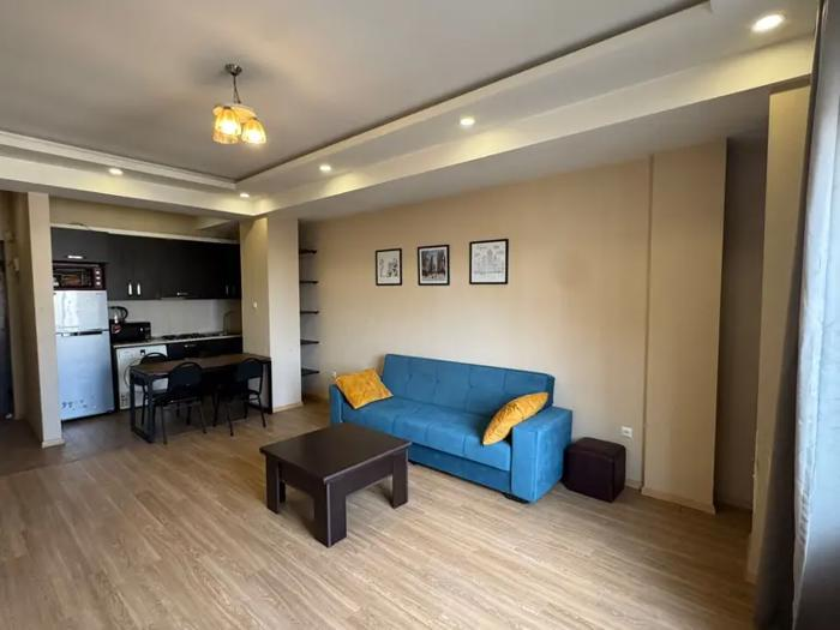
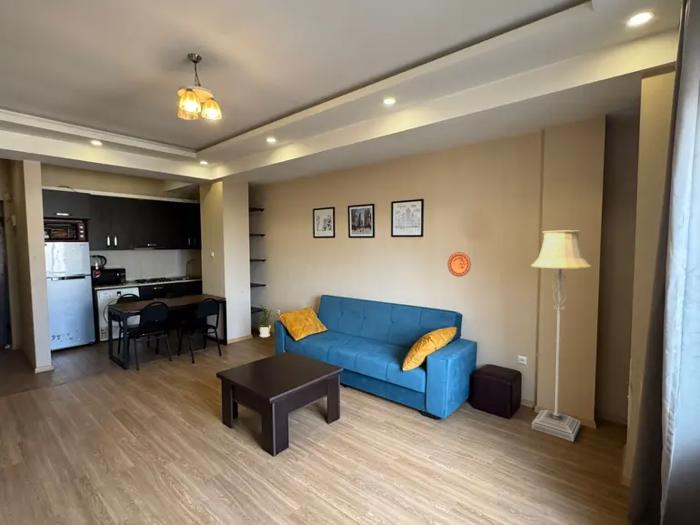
+ decorative plate (459, 264)
+ house plant (263, 320)
+ floor lamp (558, 330)
